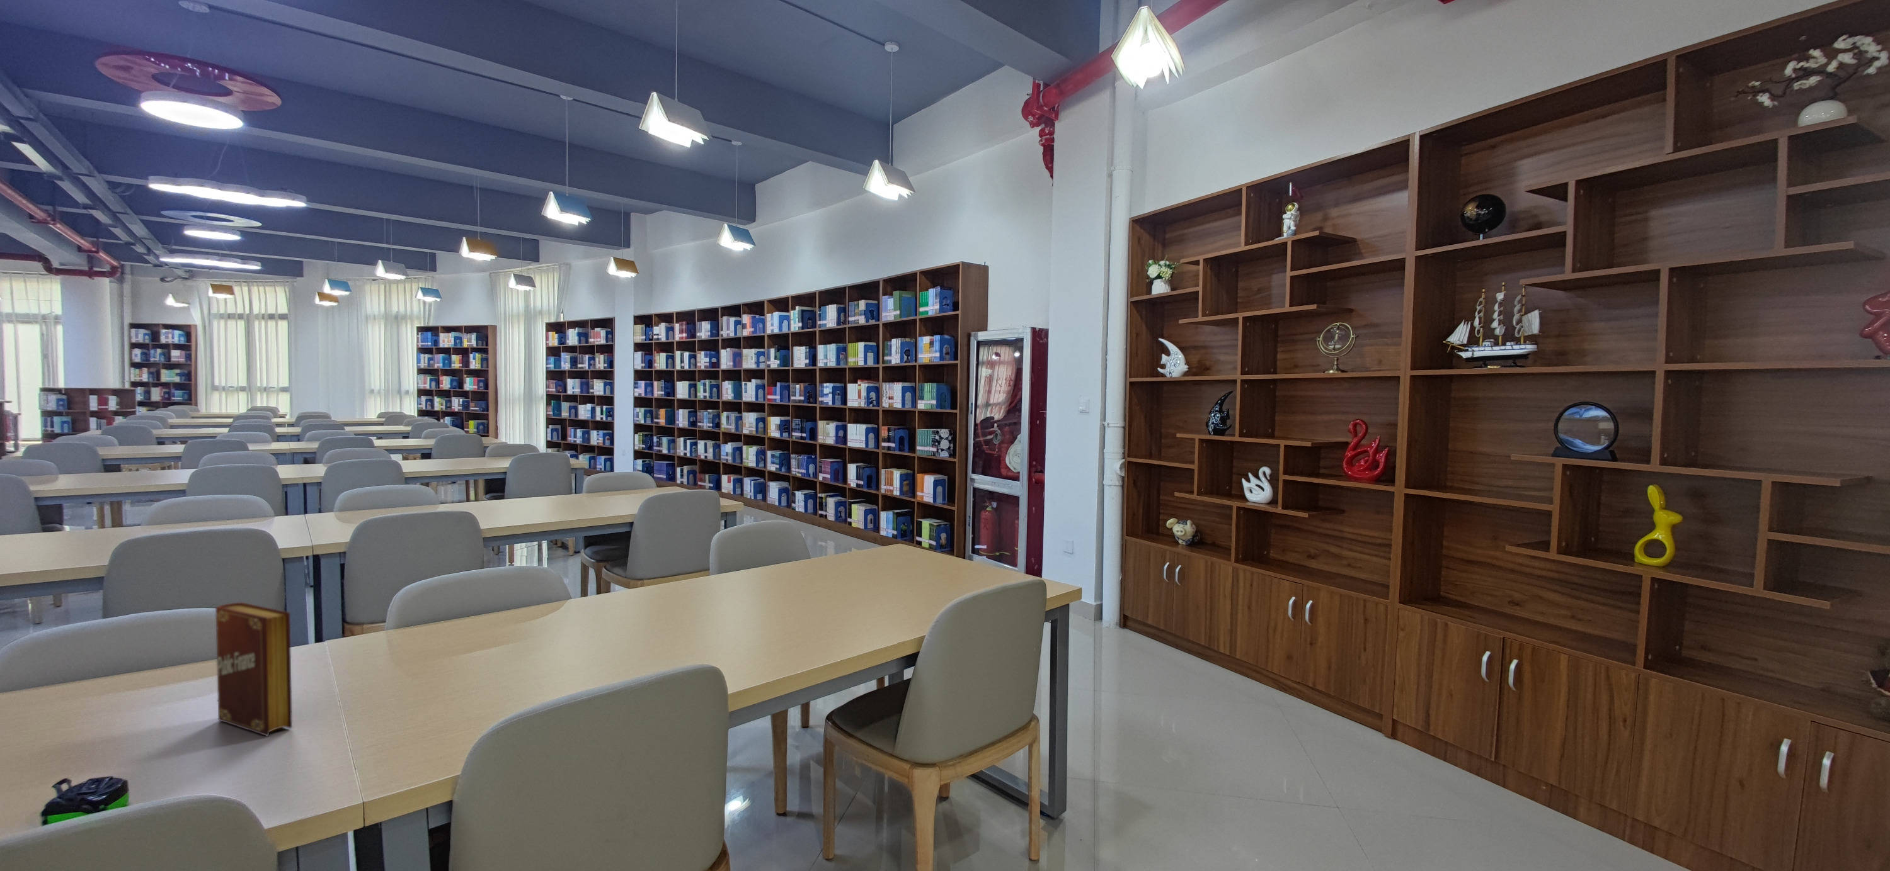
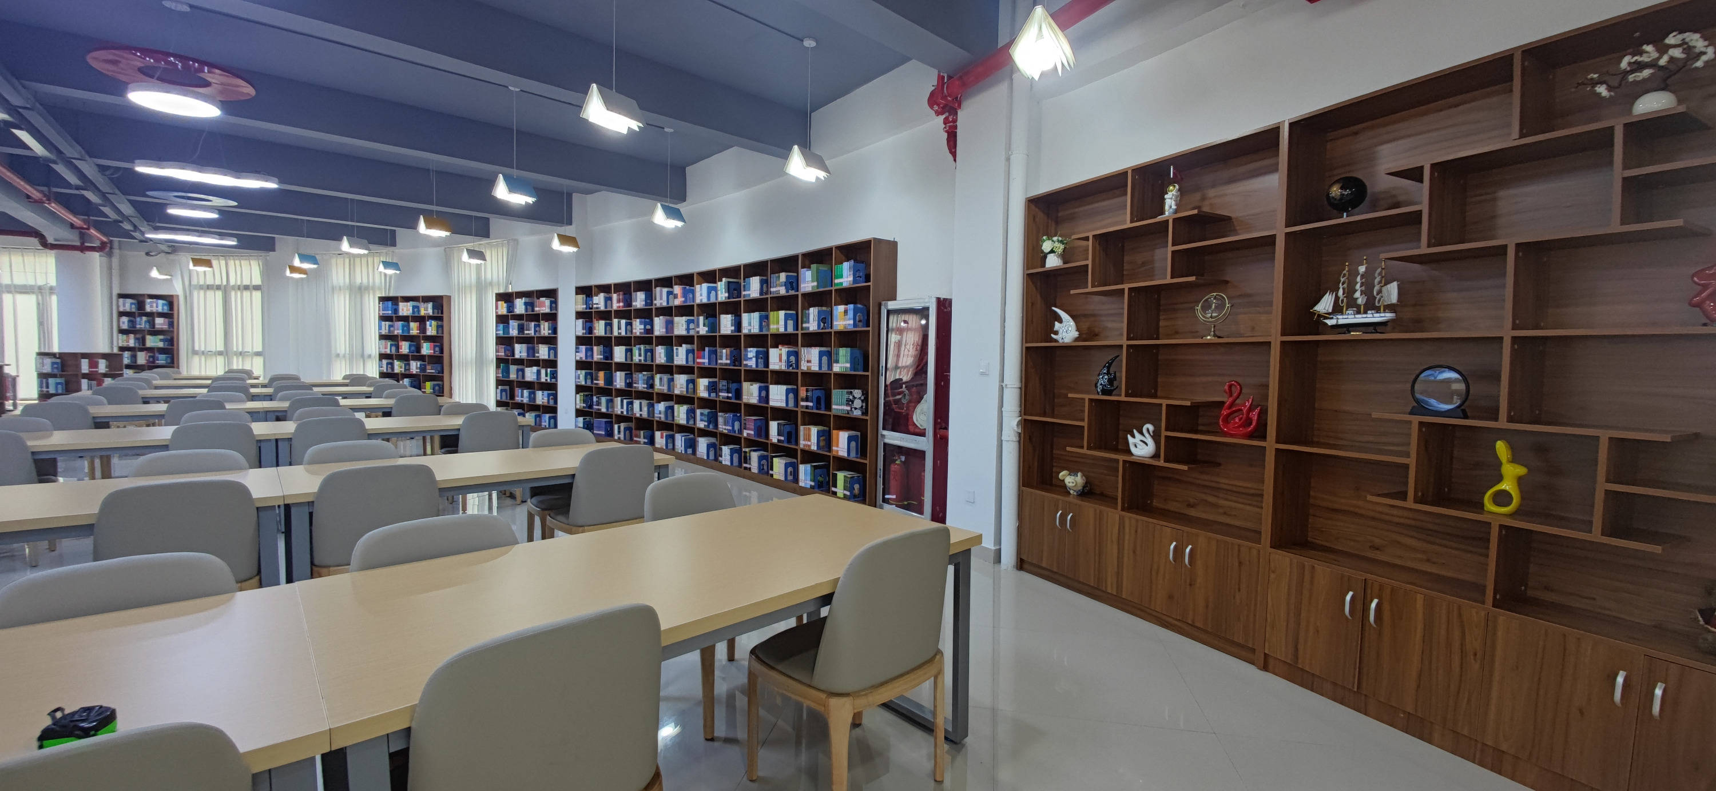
- book (251, 666)
